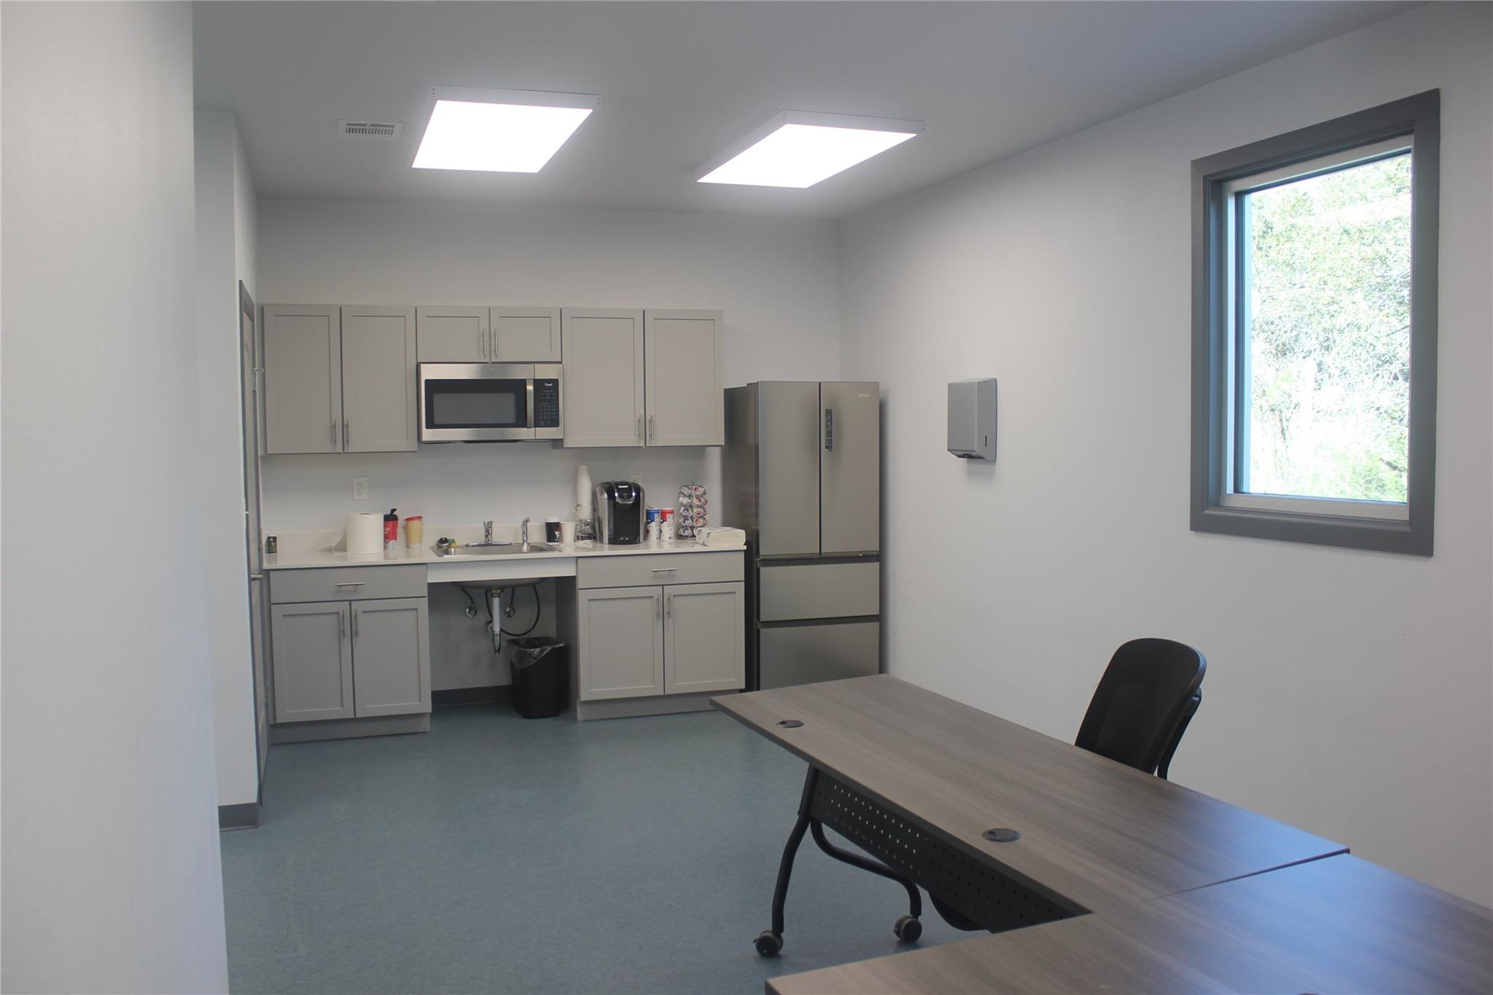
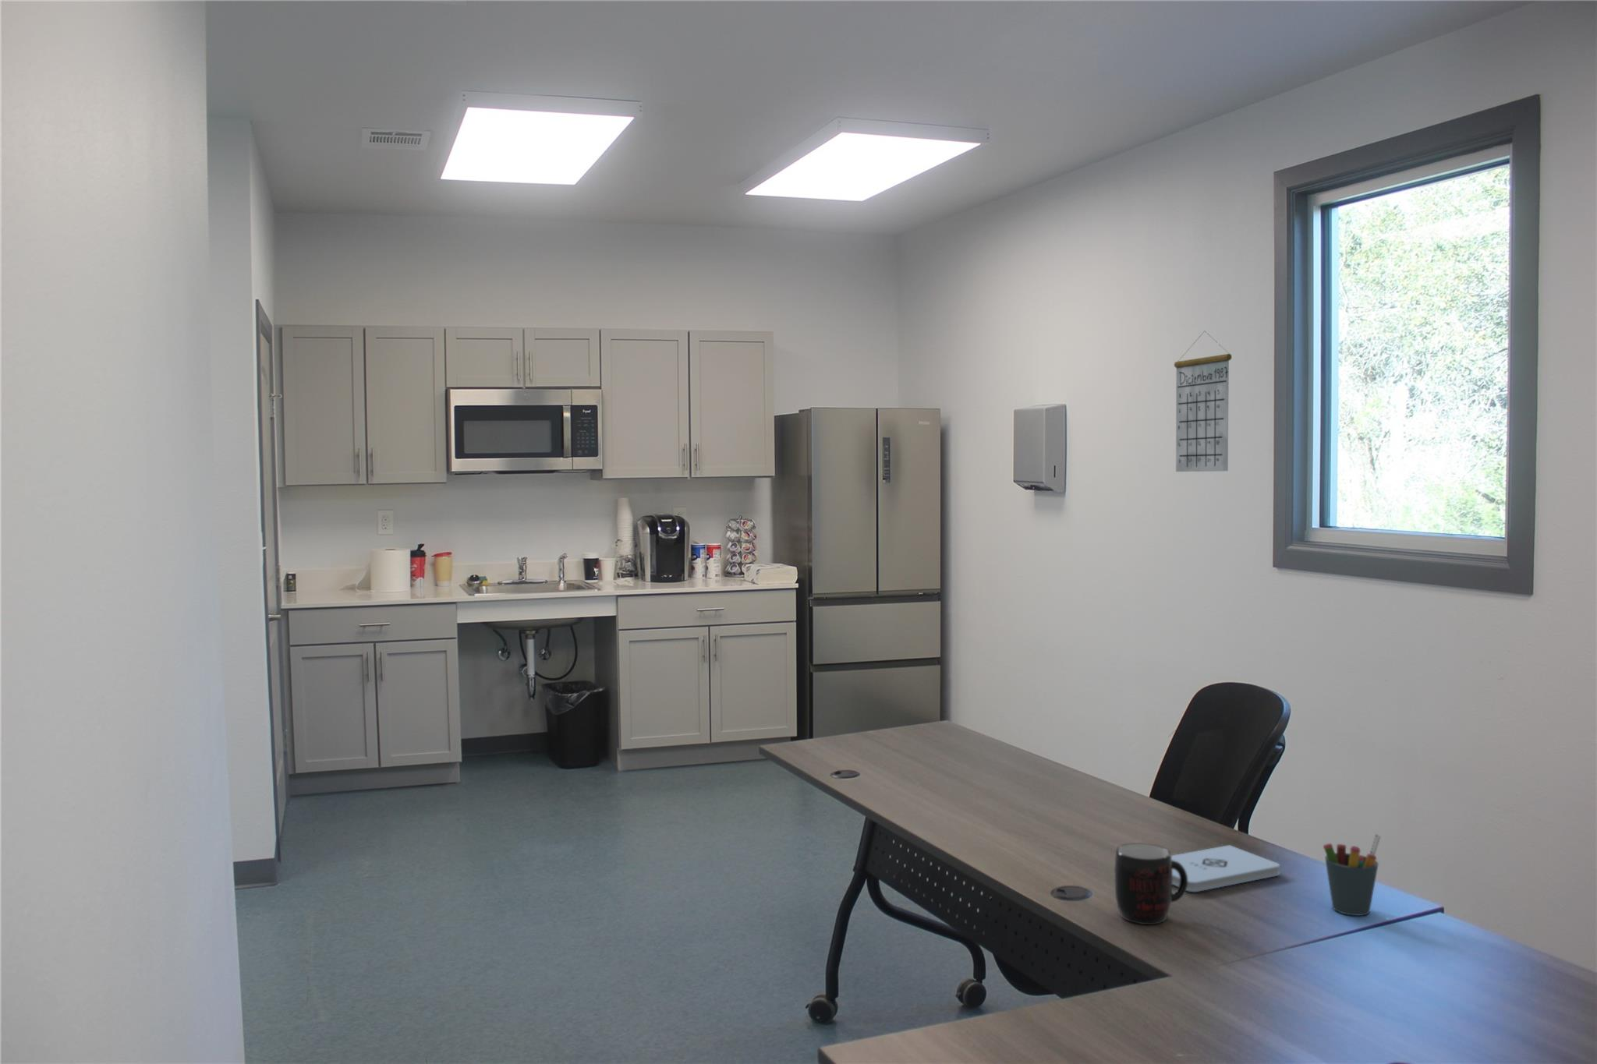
+ notepad (1211, 868)
+ pen holder (1351, 872)
+ mug (1152, 884)
+ calendar (1202, 400)
